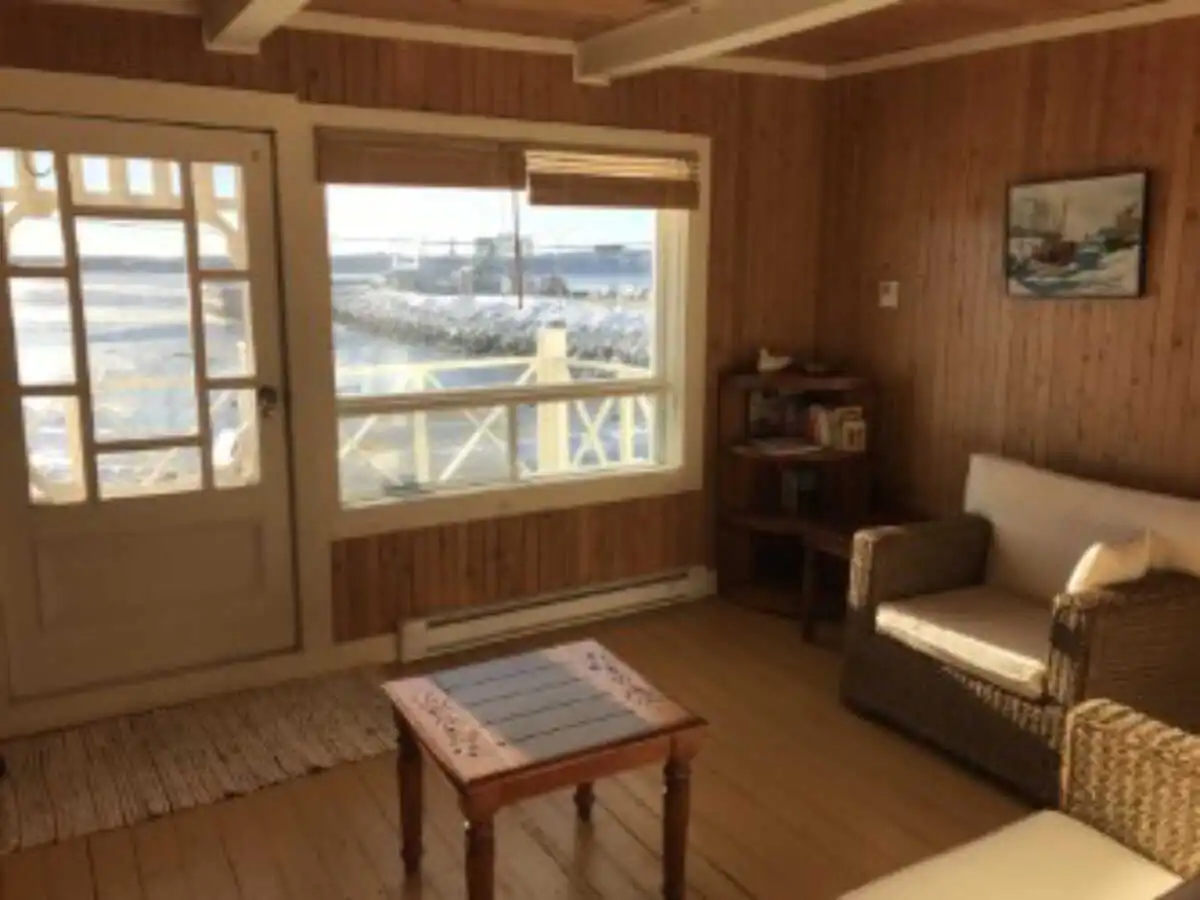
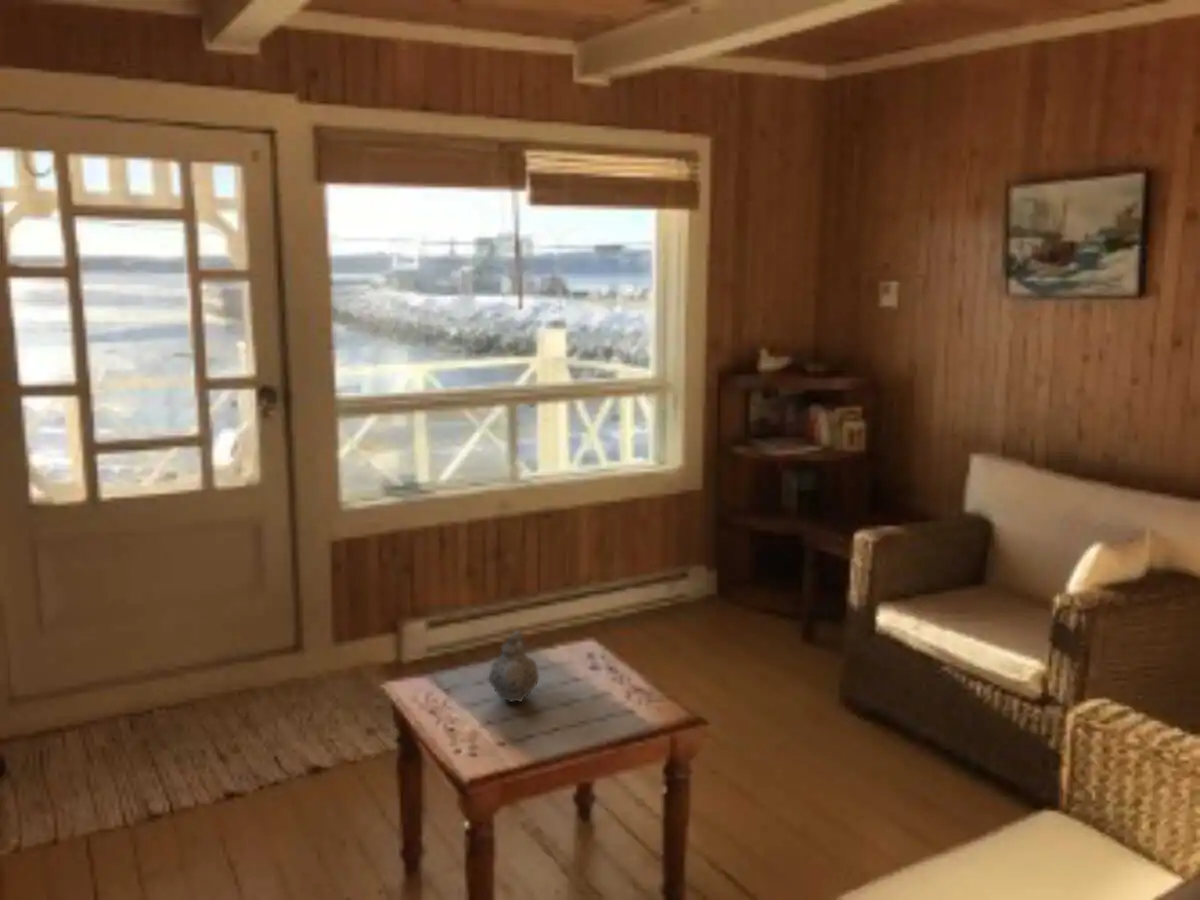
+ teapot (514, 665)
